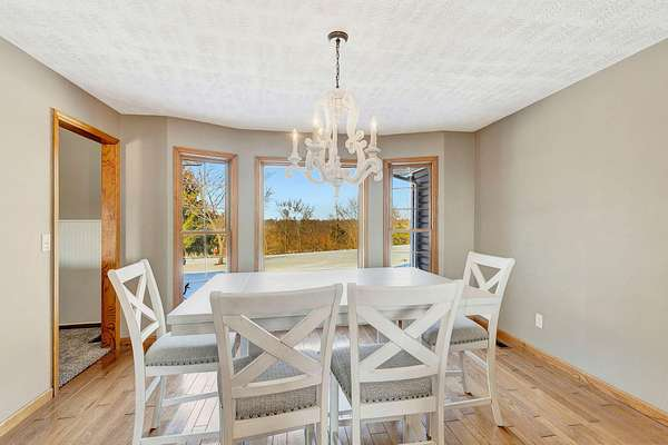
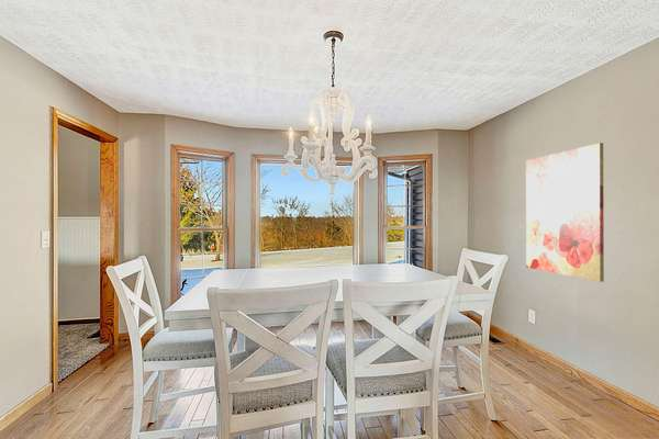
+ wall art (559, 213)
